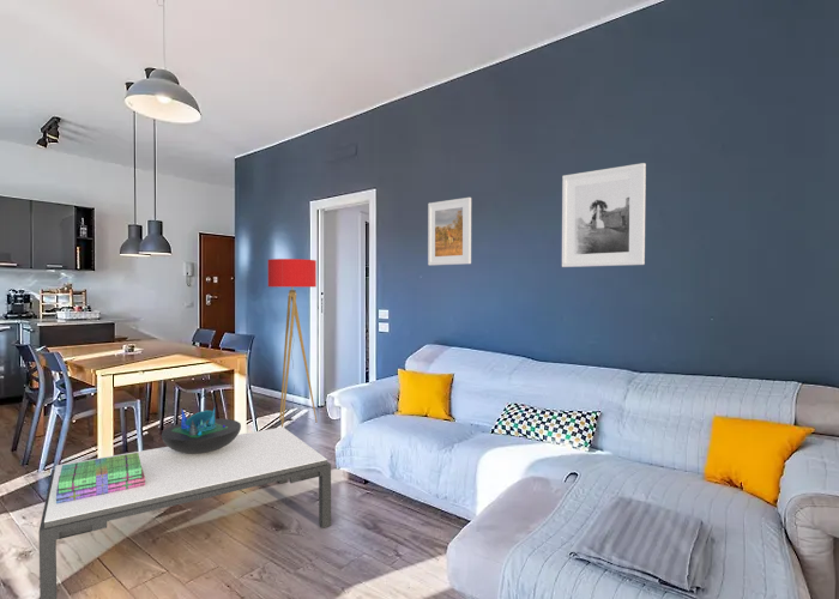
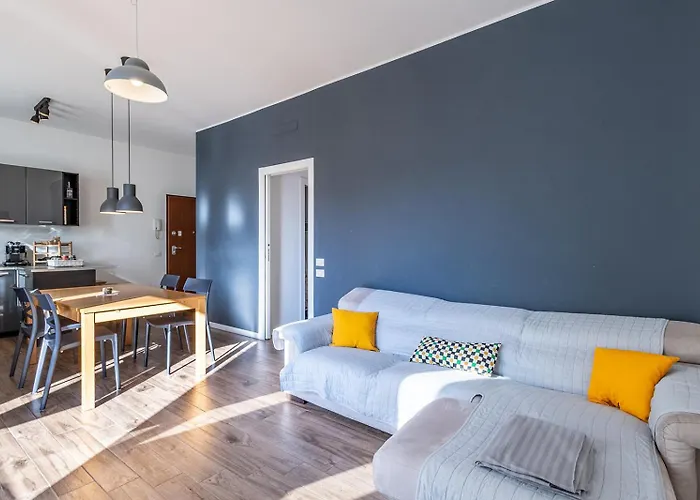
- floor lamp (290, 343)
- decorative bowl (201, 429)
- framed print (448, 232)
- stack of books (101, 474)
- coffee table (194, 496)
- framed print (600, 218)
